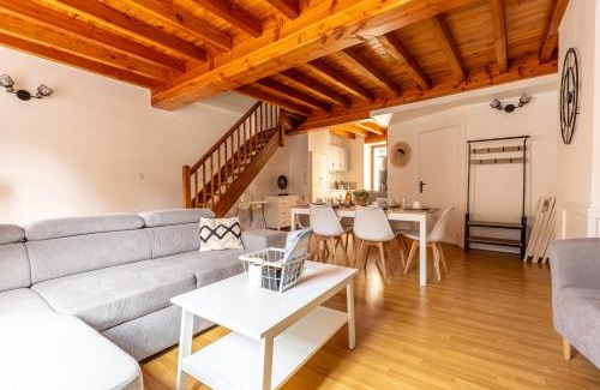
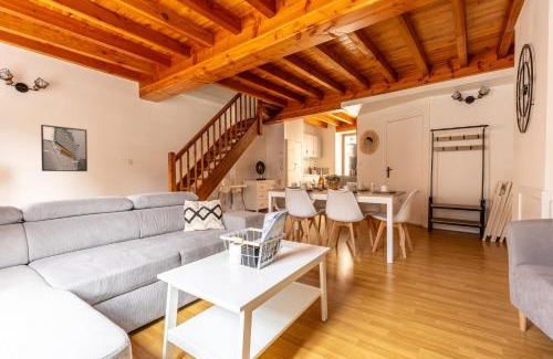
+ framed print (65, 149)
